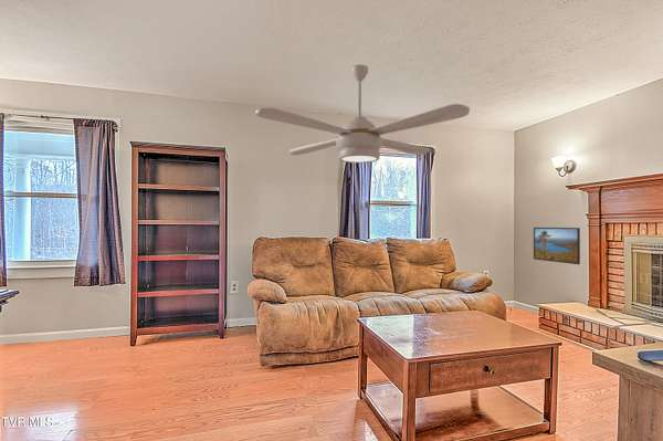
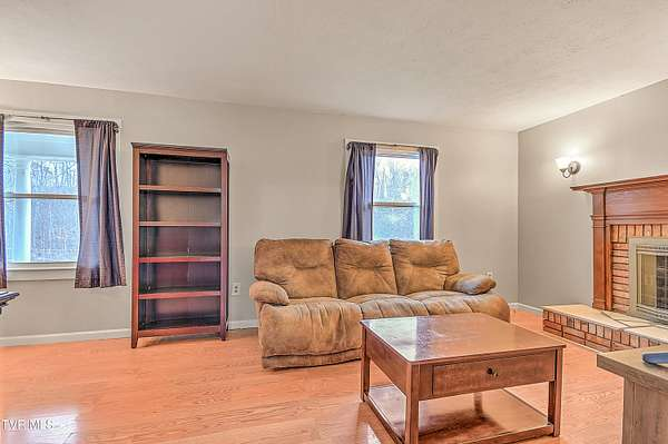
- ceiling fan (359, 114)
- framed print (555, 244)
